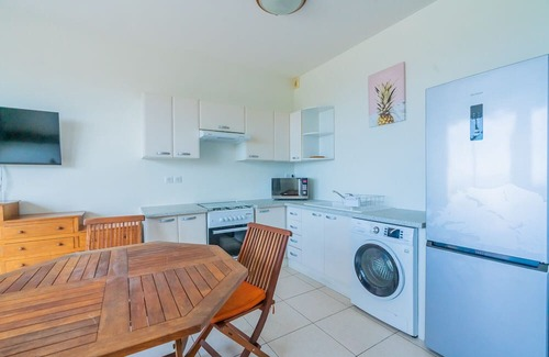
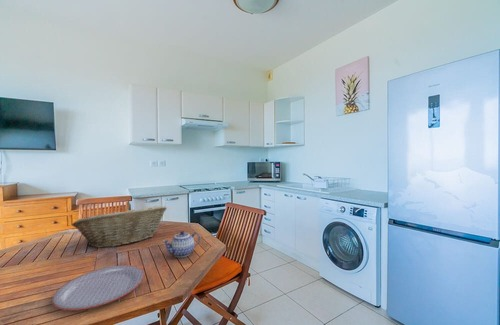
+ teapot (182, 242)
+ fruit basket (124, 222)
+ plate (102, 286)
